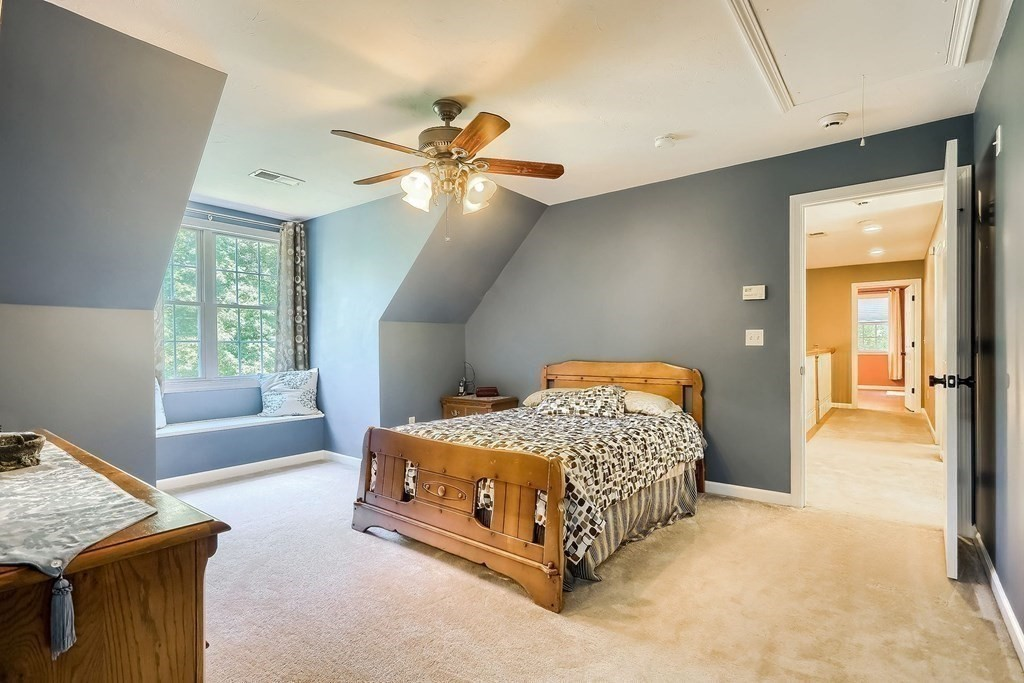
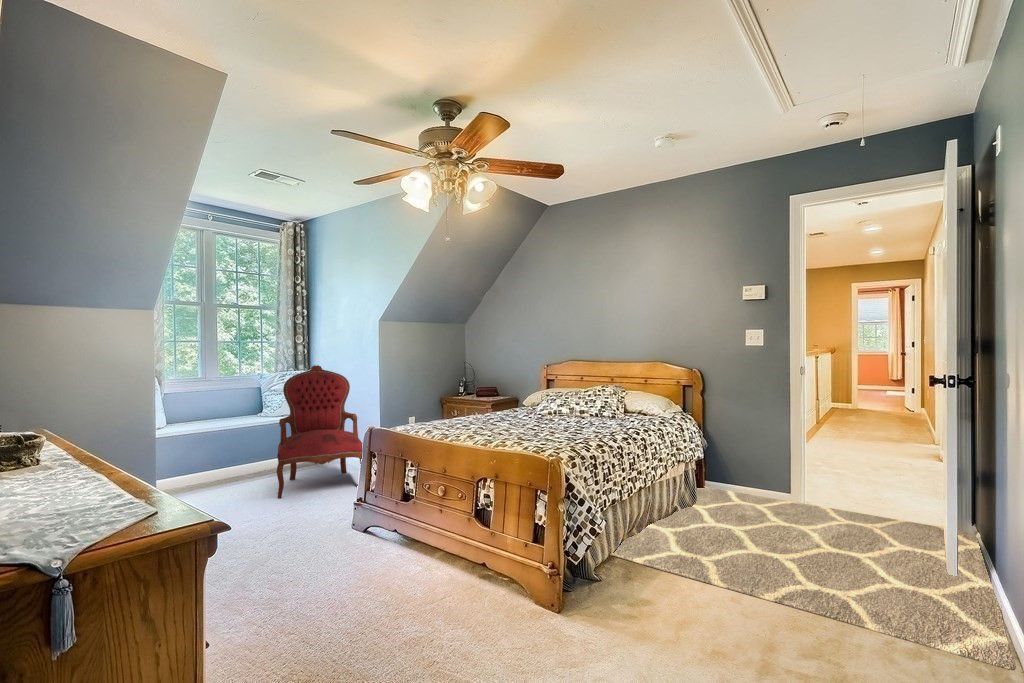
+ rug (727, 528)
+ armchair (319, 425)
